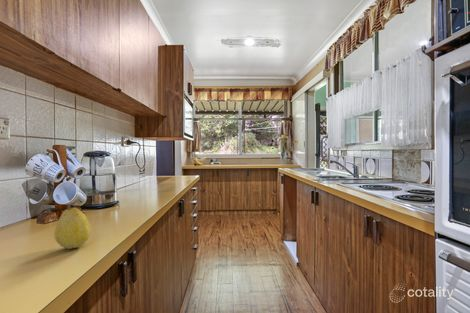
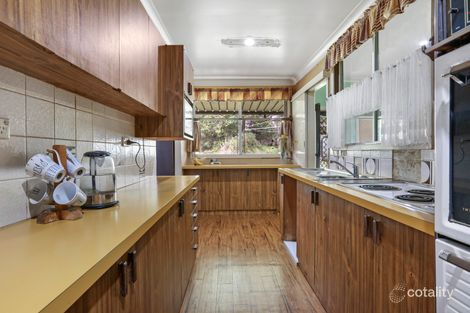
- fruit (73, 225)
